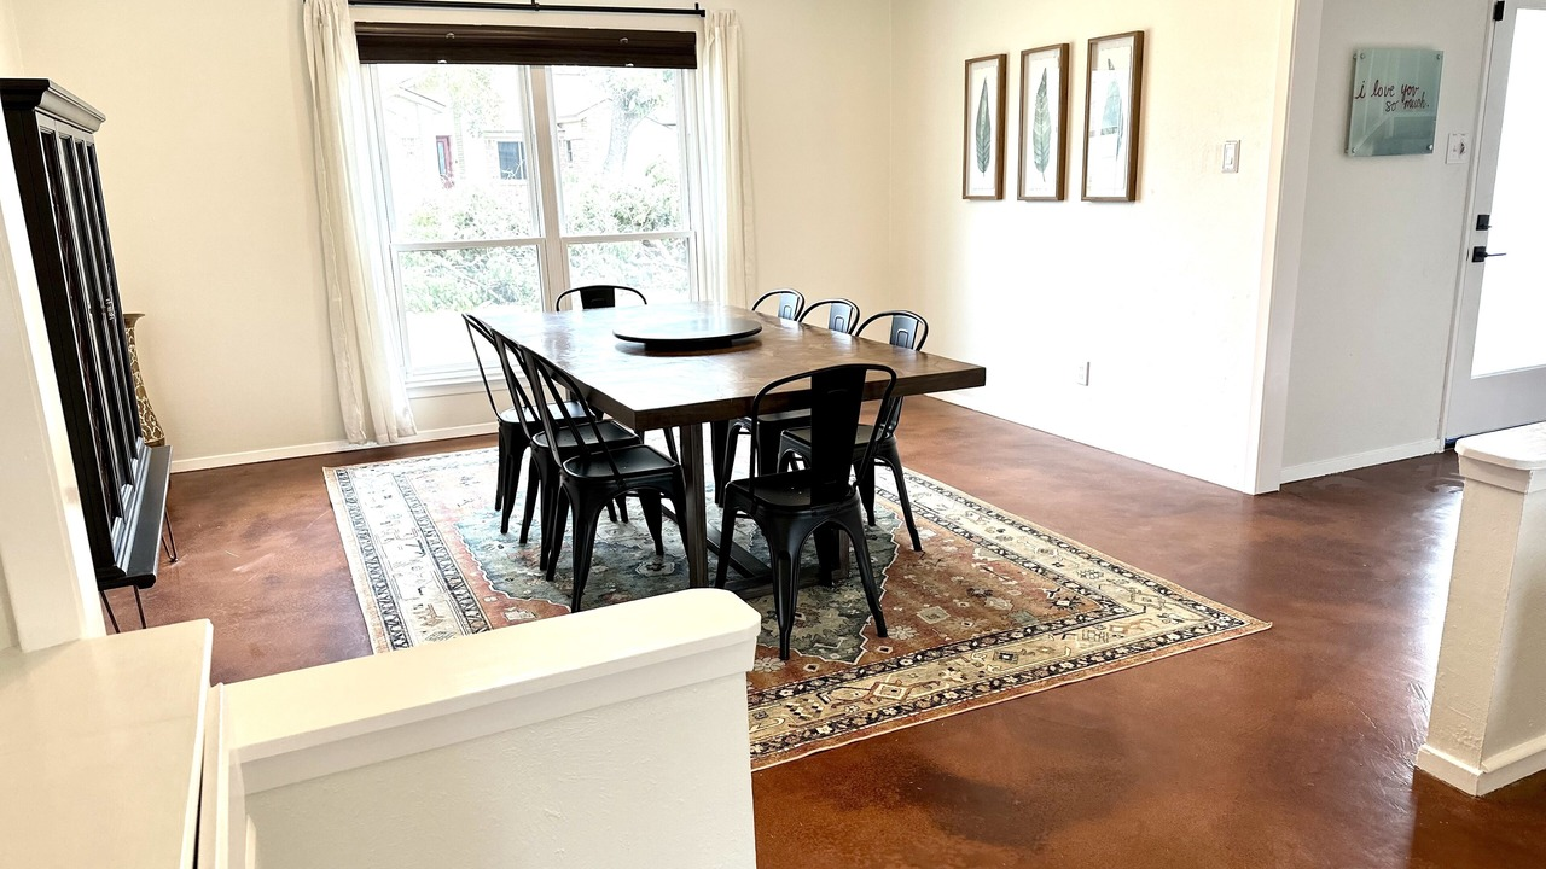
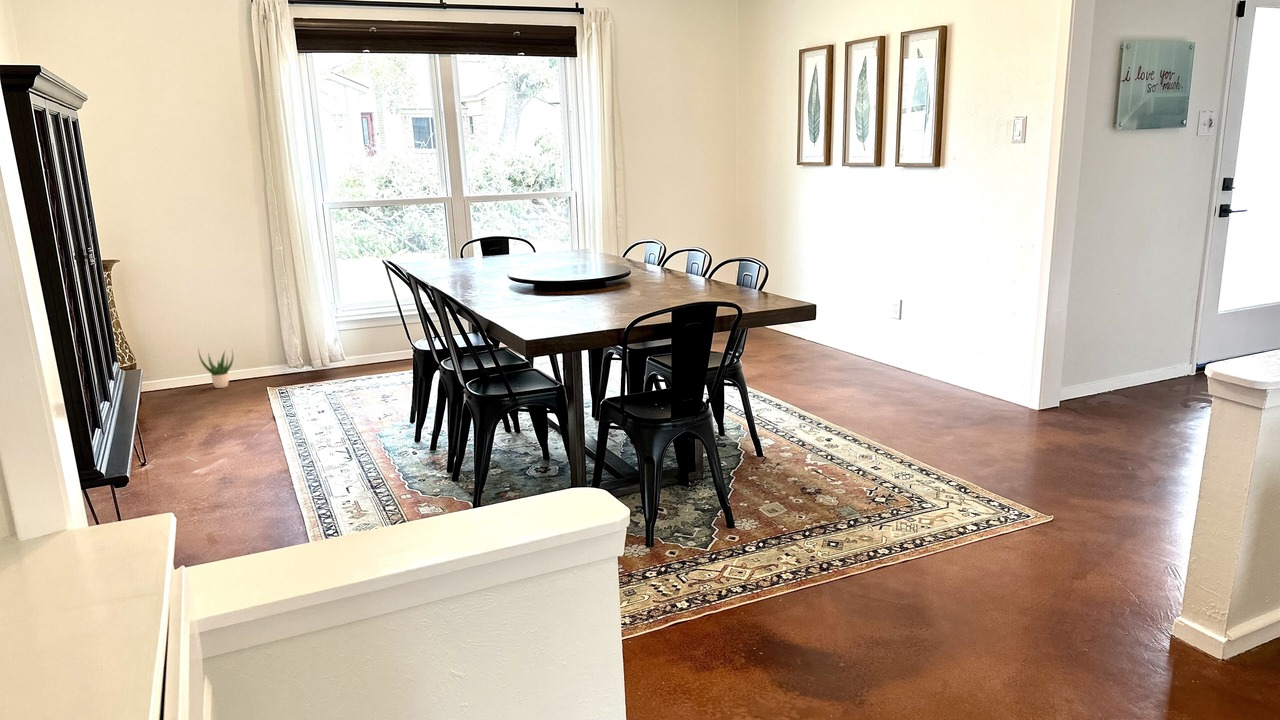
+ potted plant (217, 366)
